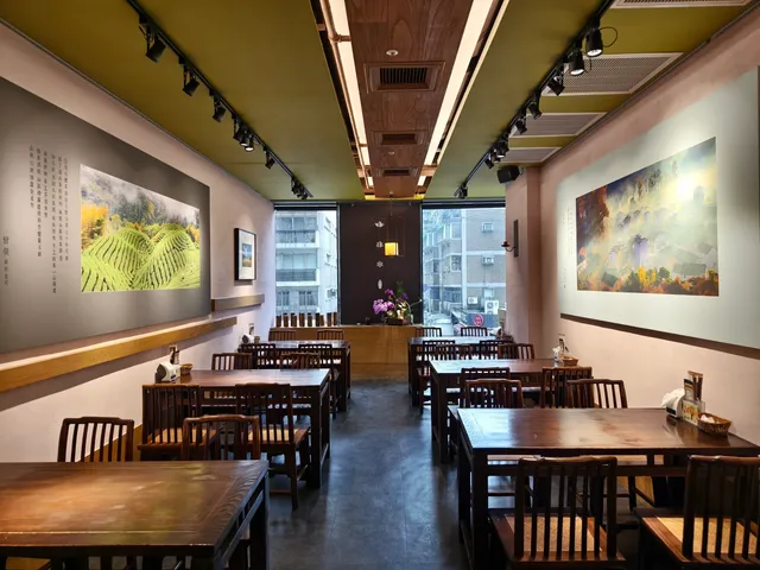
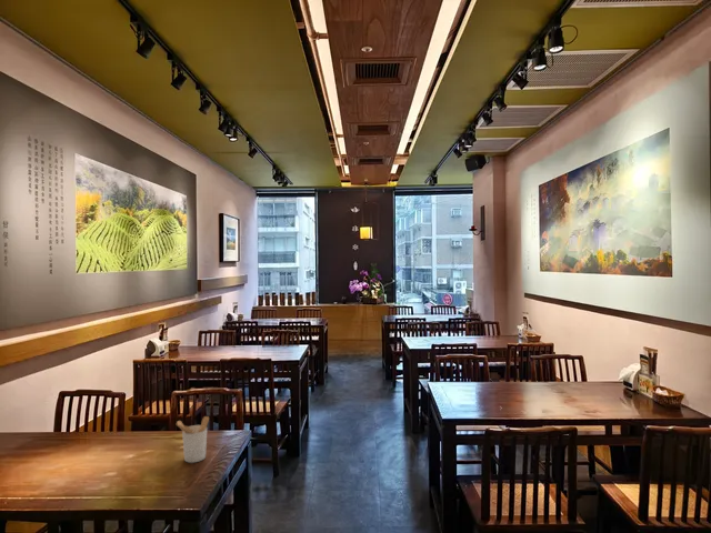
+ utensil holder (191, 439)
